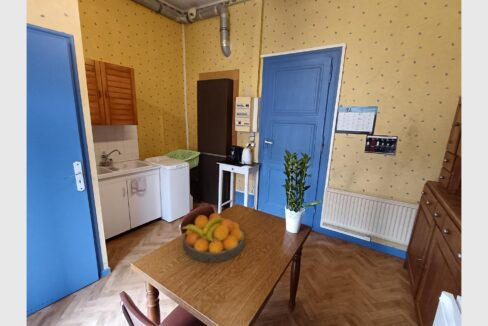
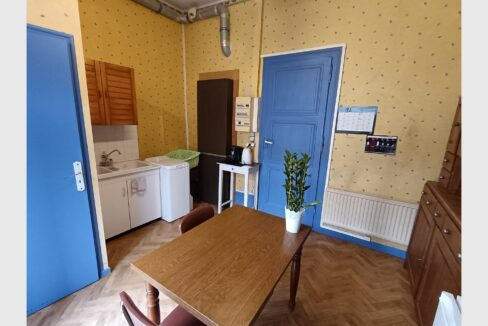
- fruit bowl (214, 230)
